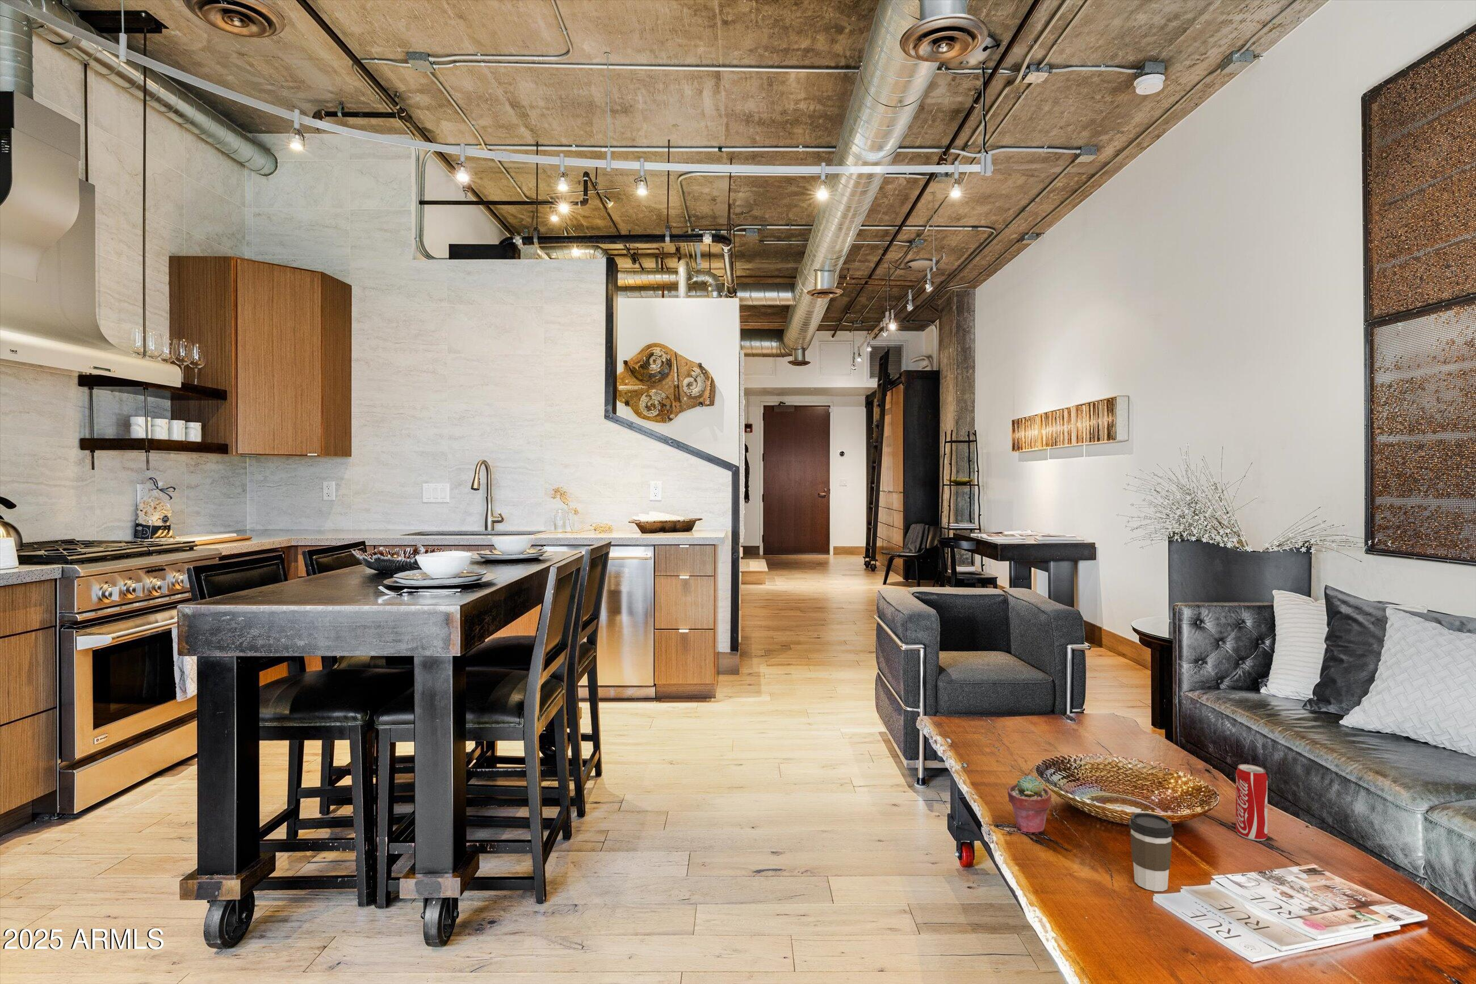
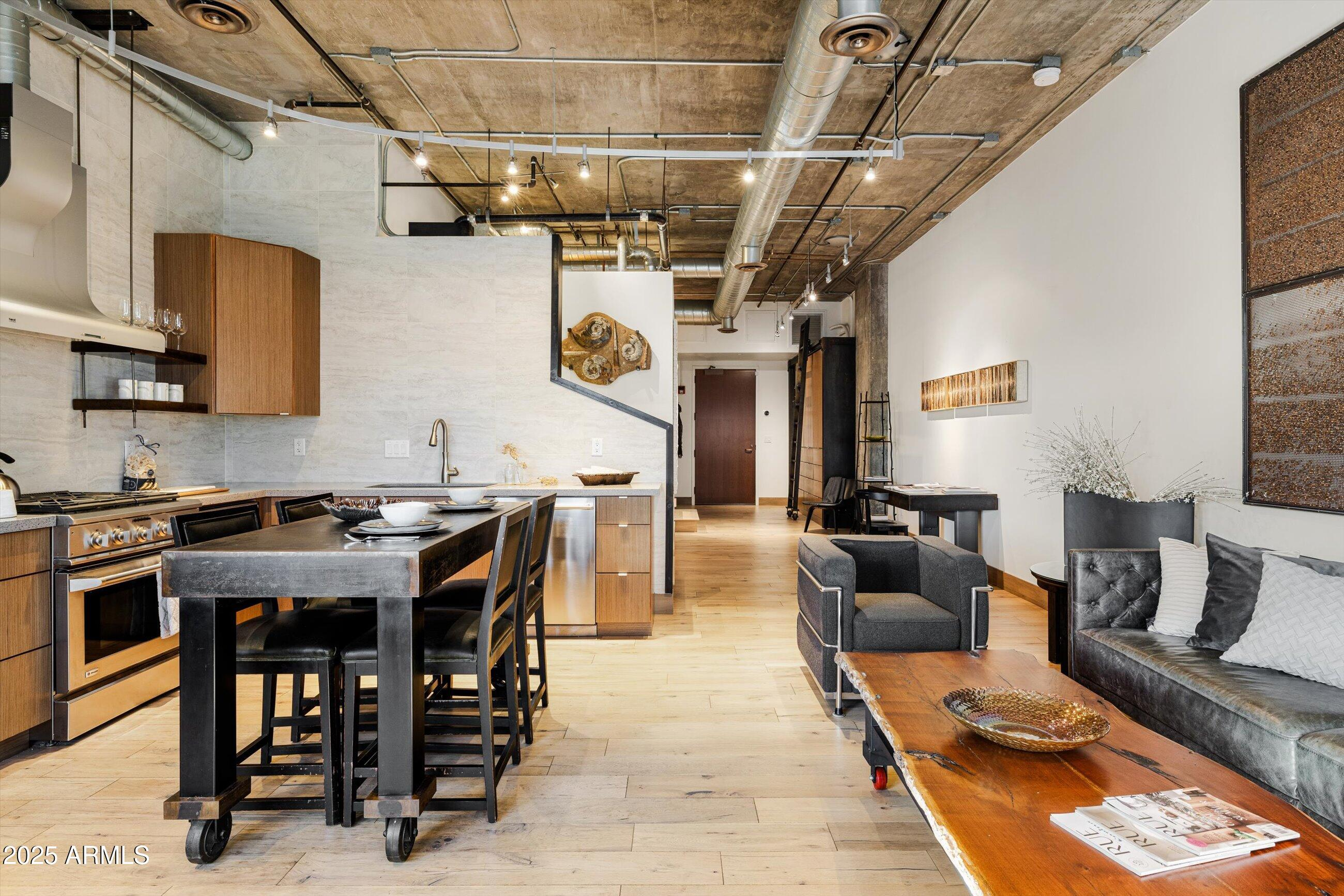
- potted succulent (1029, 802)
- beverage can (1251, 802)
- coffee cup (1151, 852)
